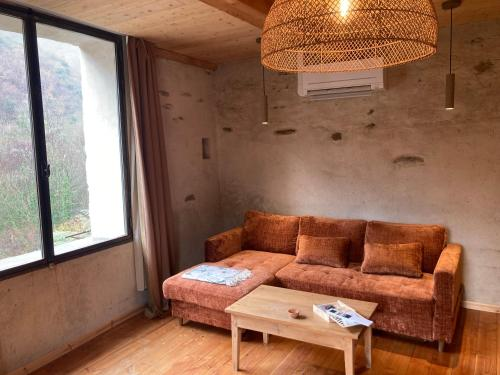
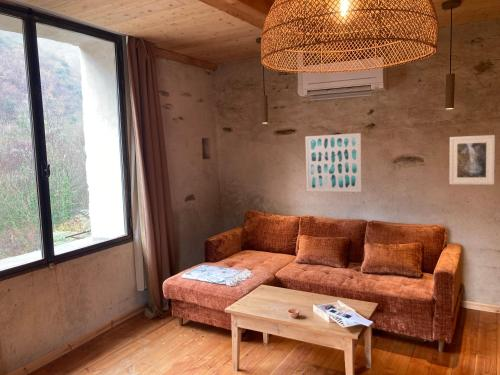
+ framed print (471, 160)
+ wall art (332, 163)
